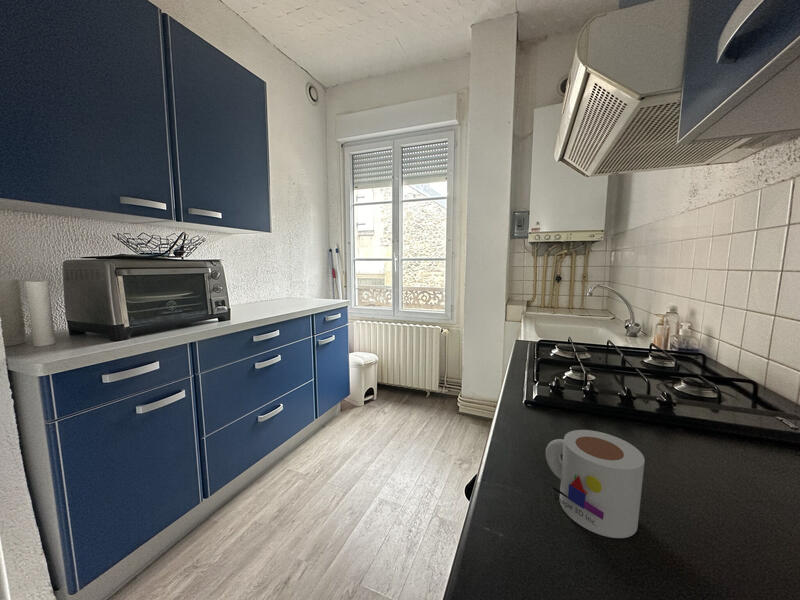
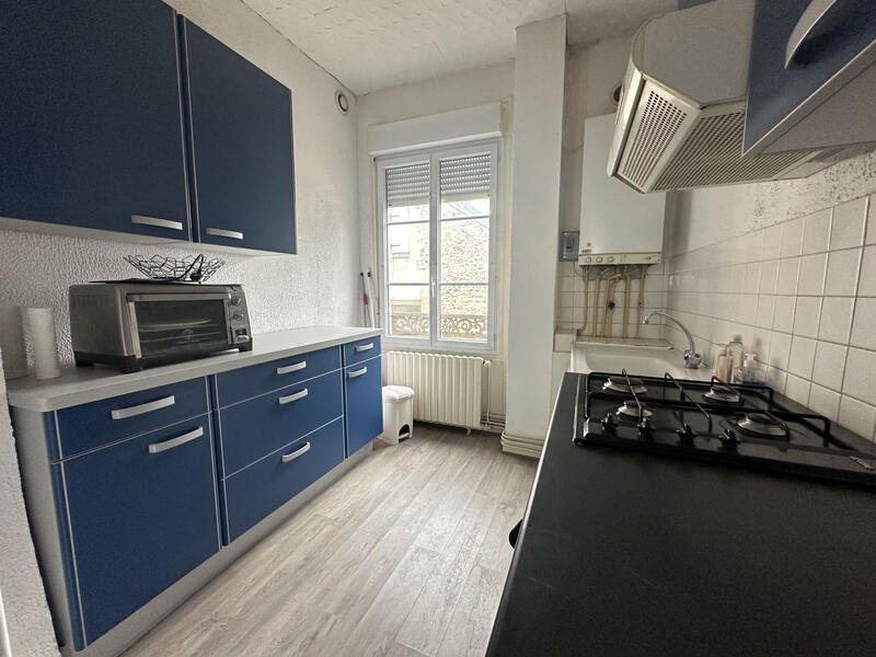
- mug (588, 474)
